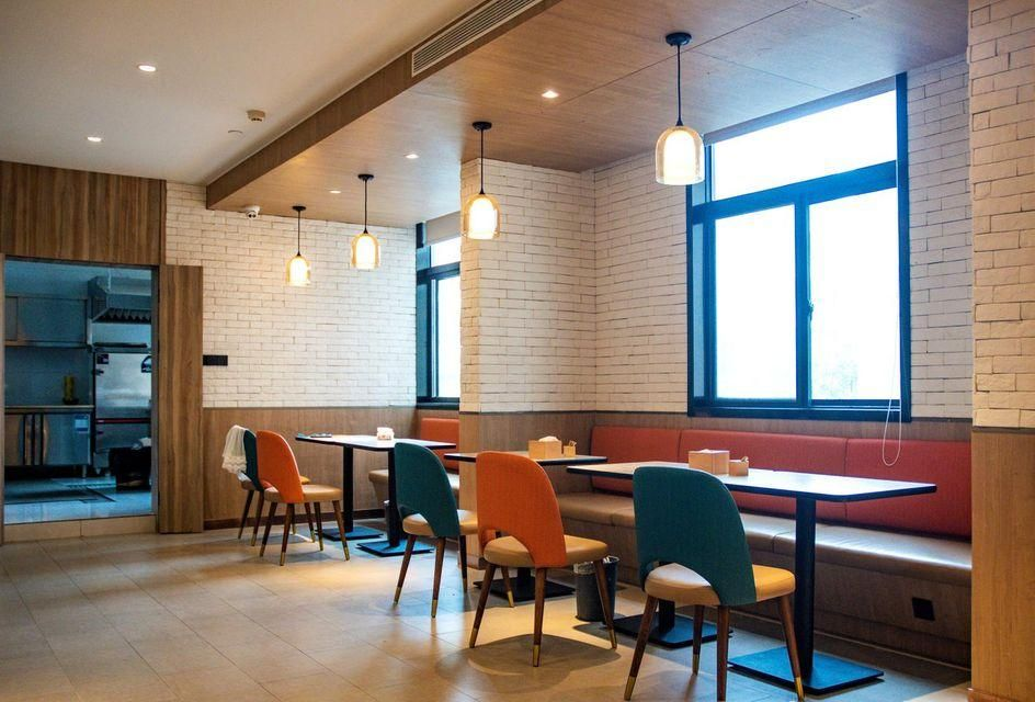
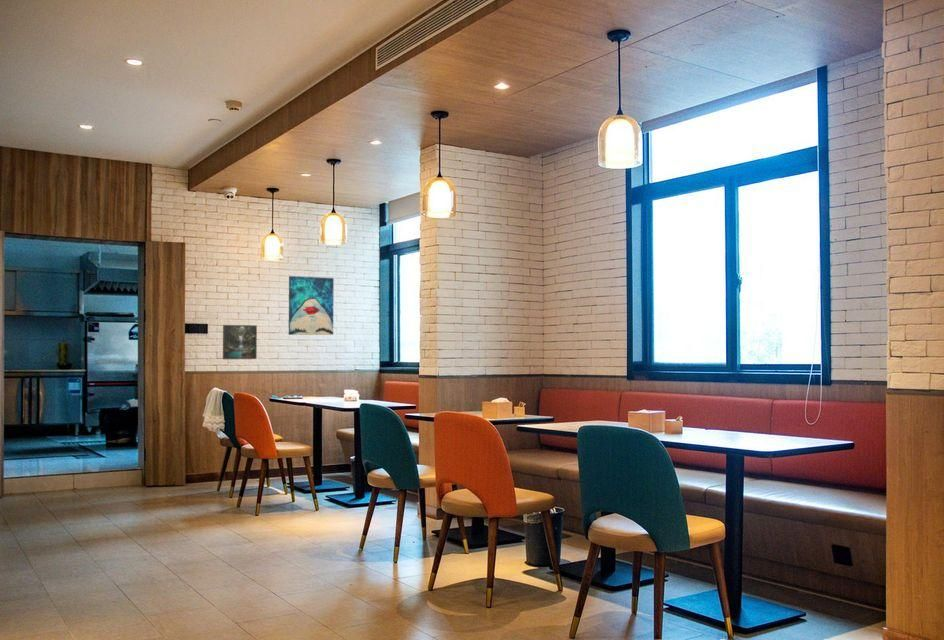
+ wall art (311, 306)
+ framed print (239, 342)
